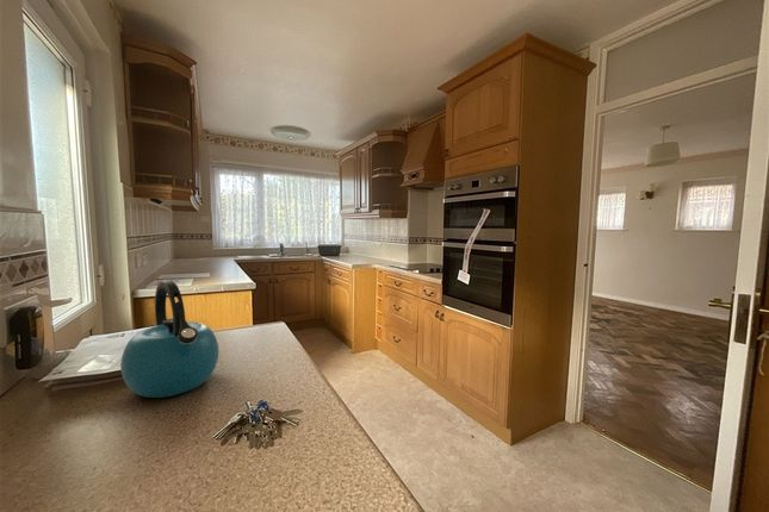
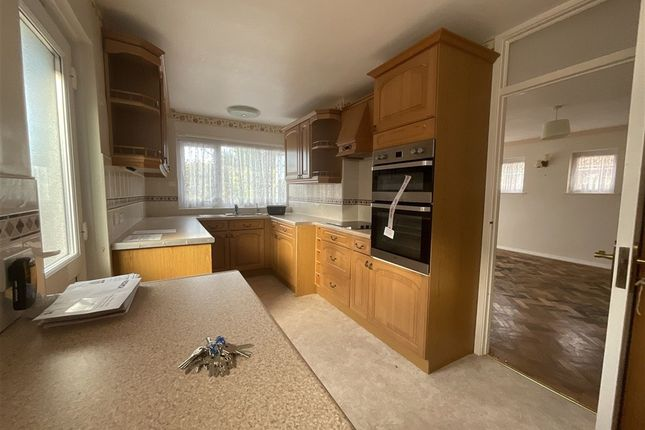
- kettle (173, 335)
